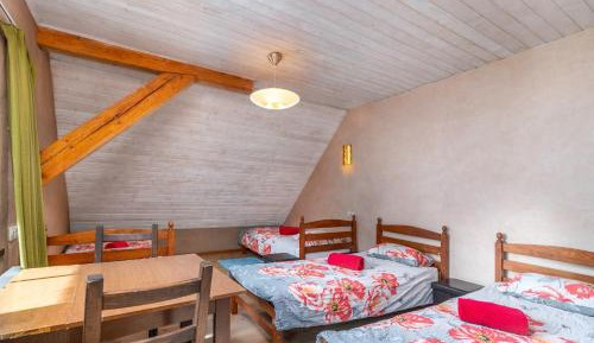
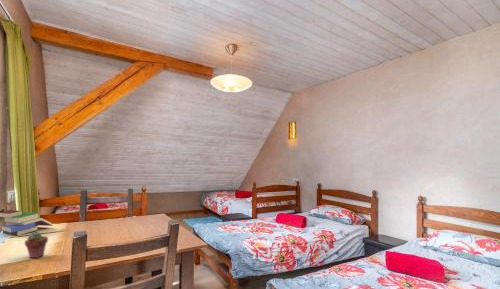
+ potted succulent (36, 243)
+ book (24, 220)
